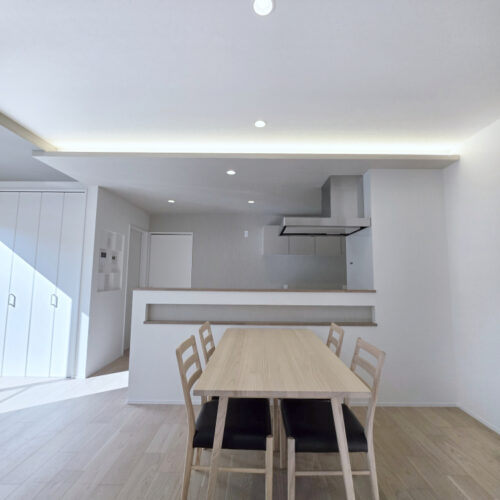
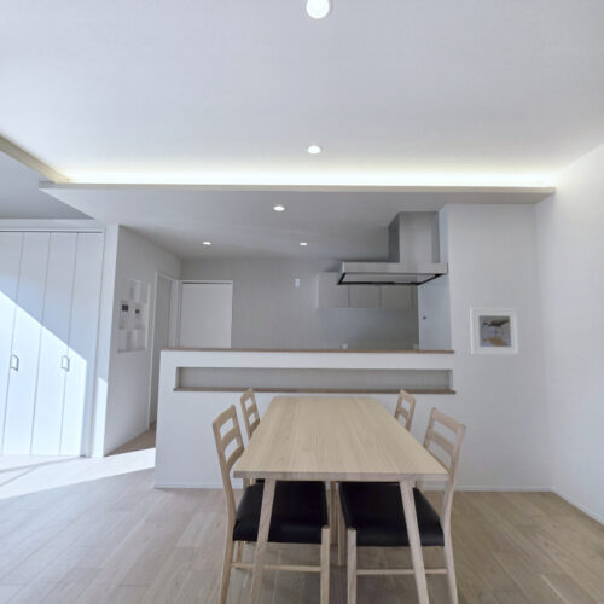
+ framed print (494, 331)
